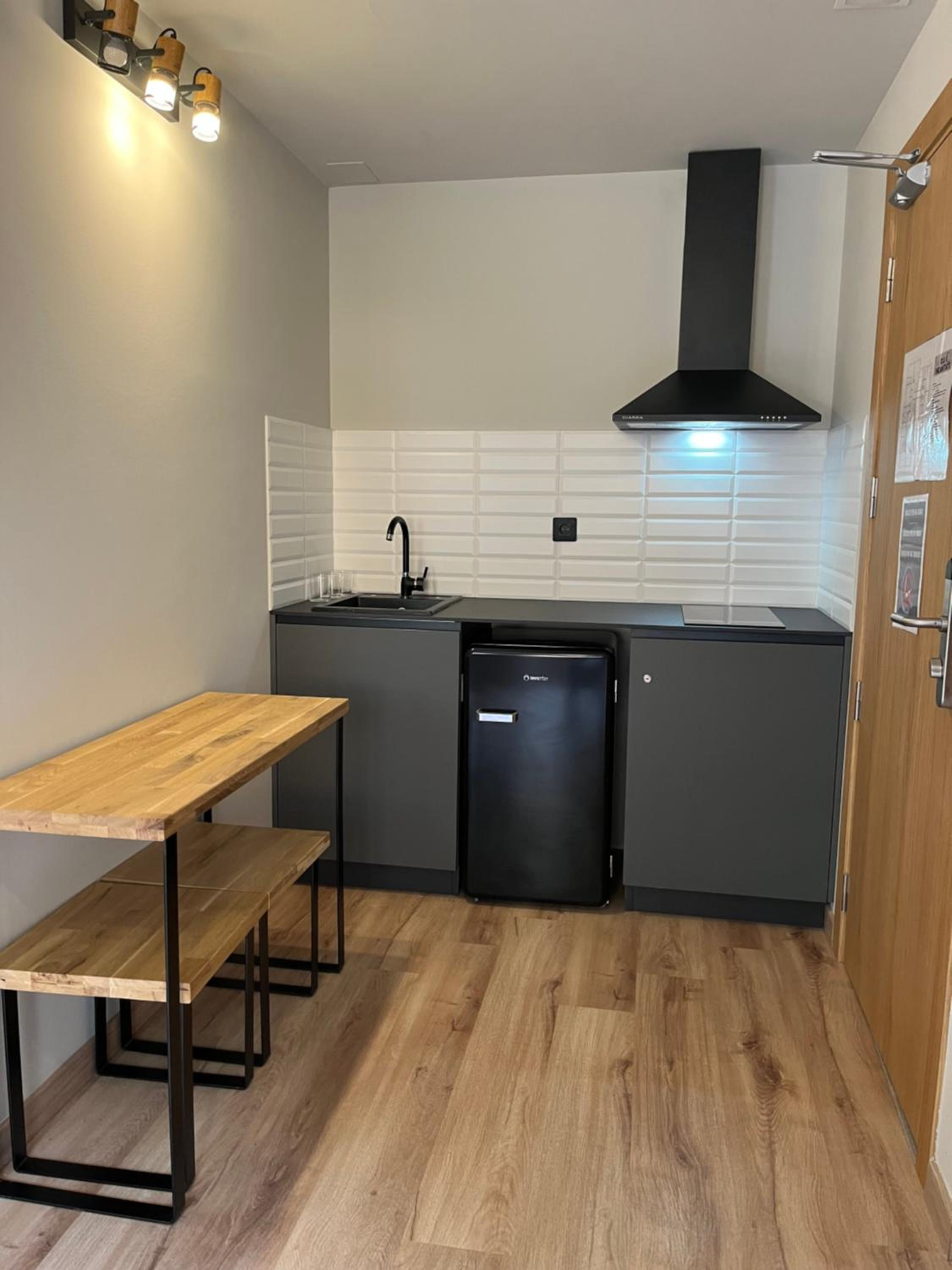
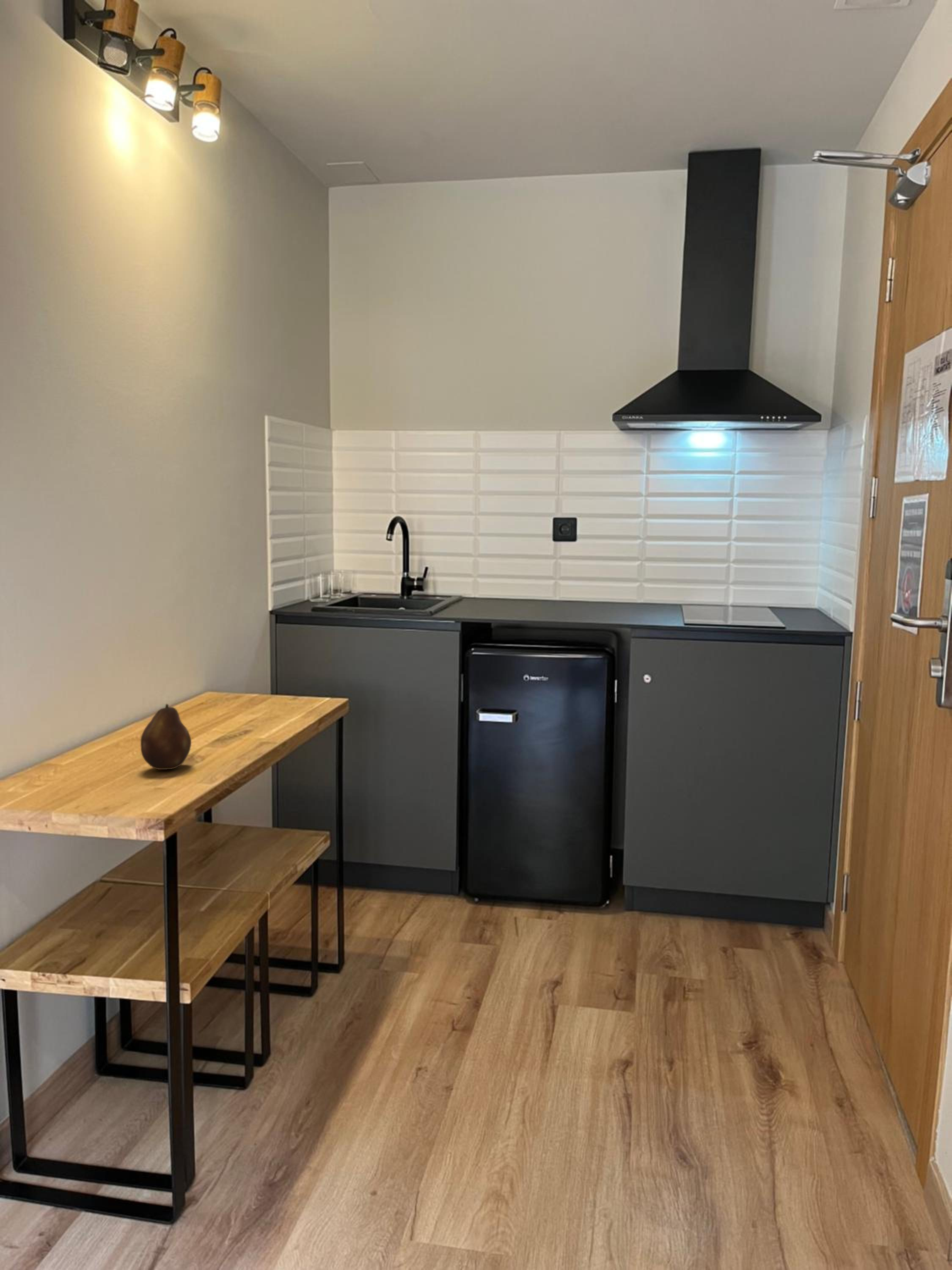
+ fruit (166, 736)
